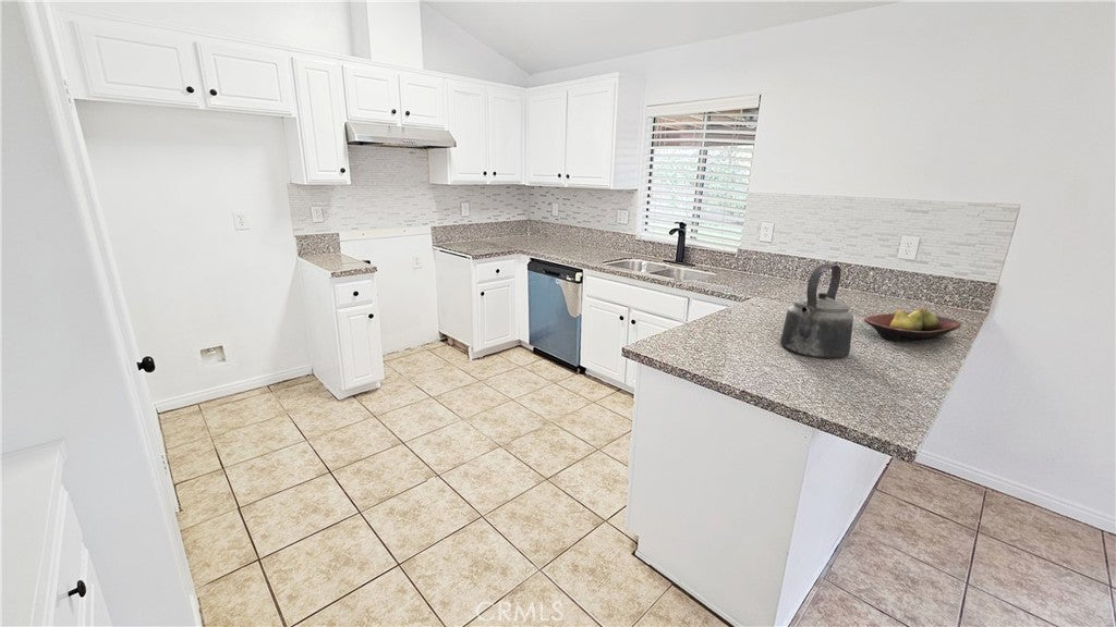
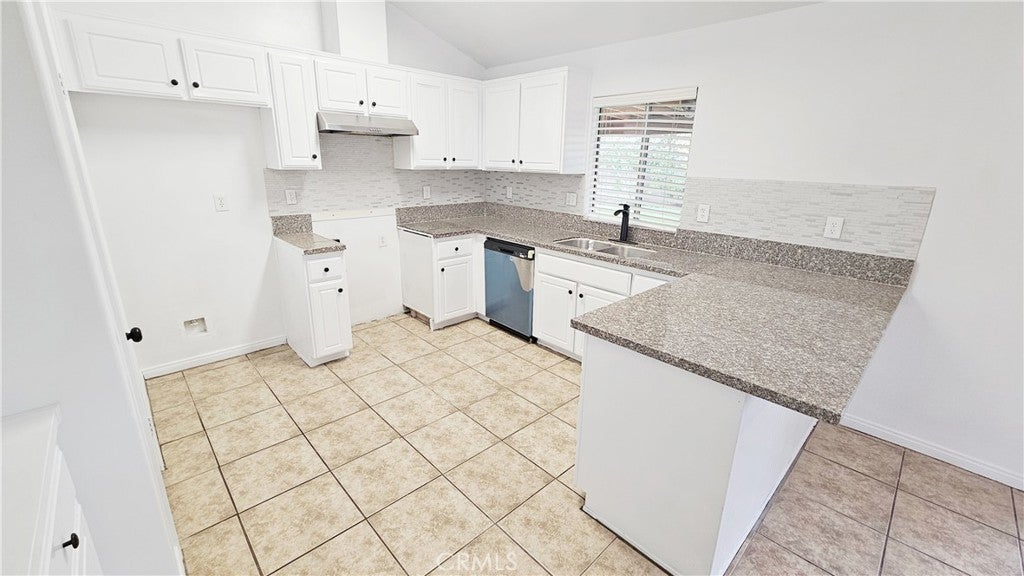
- fruit bowl (911, 322)
- kettle (817, 308)
